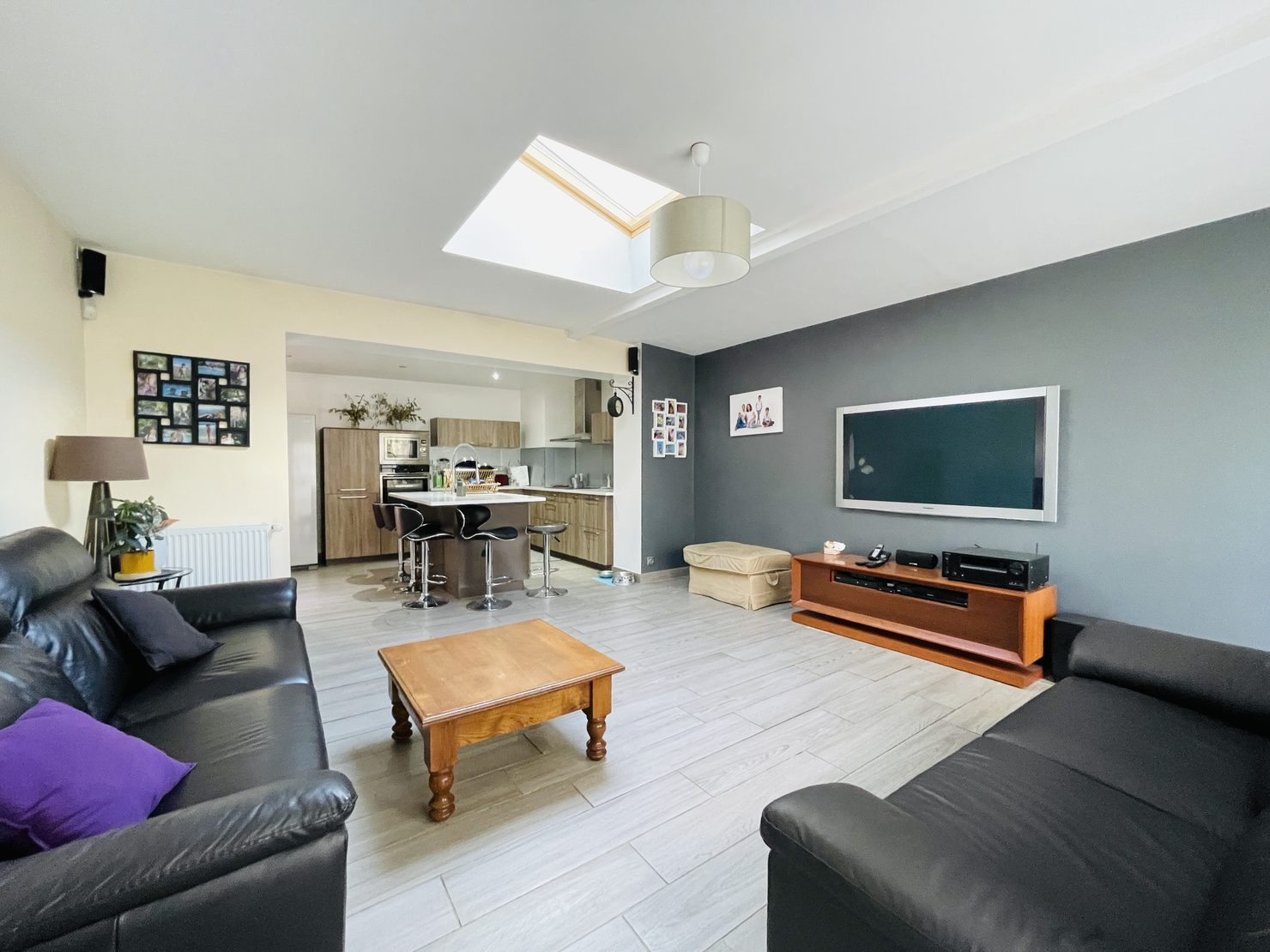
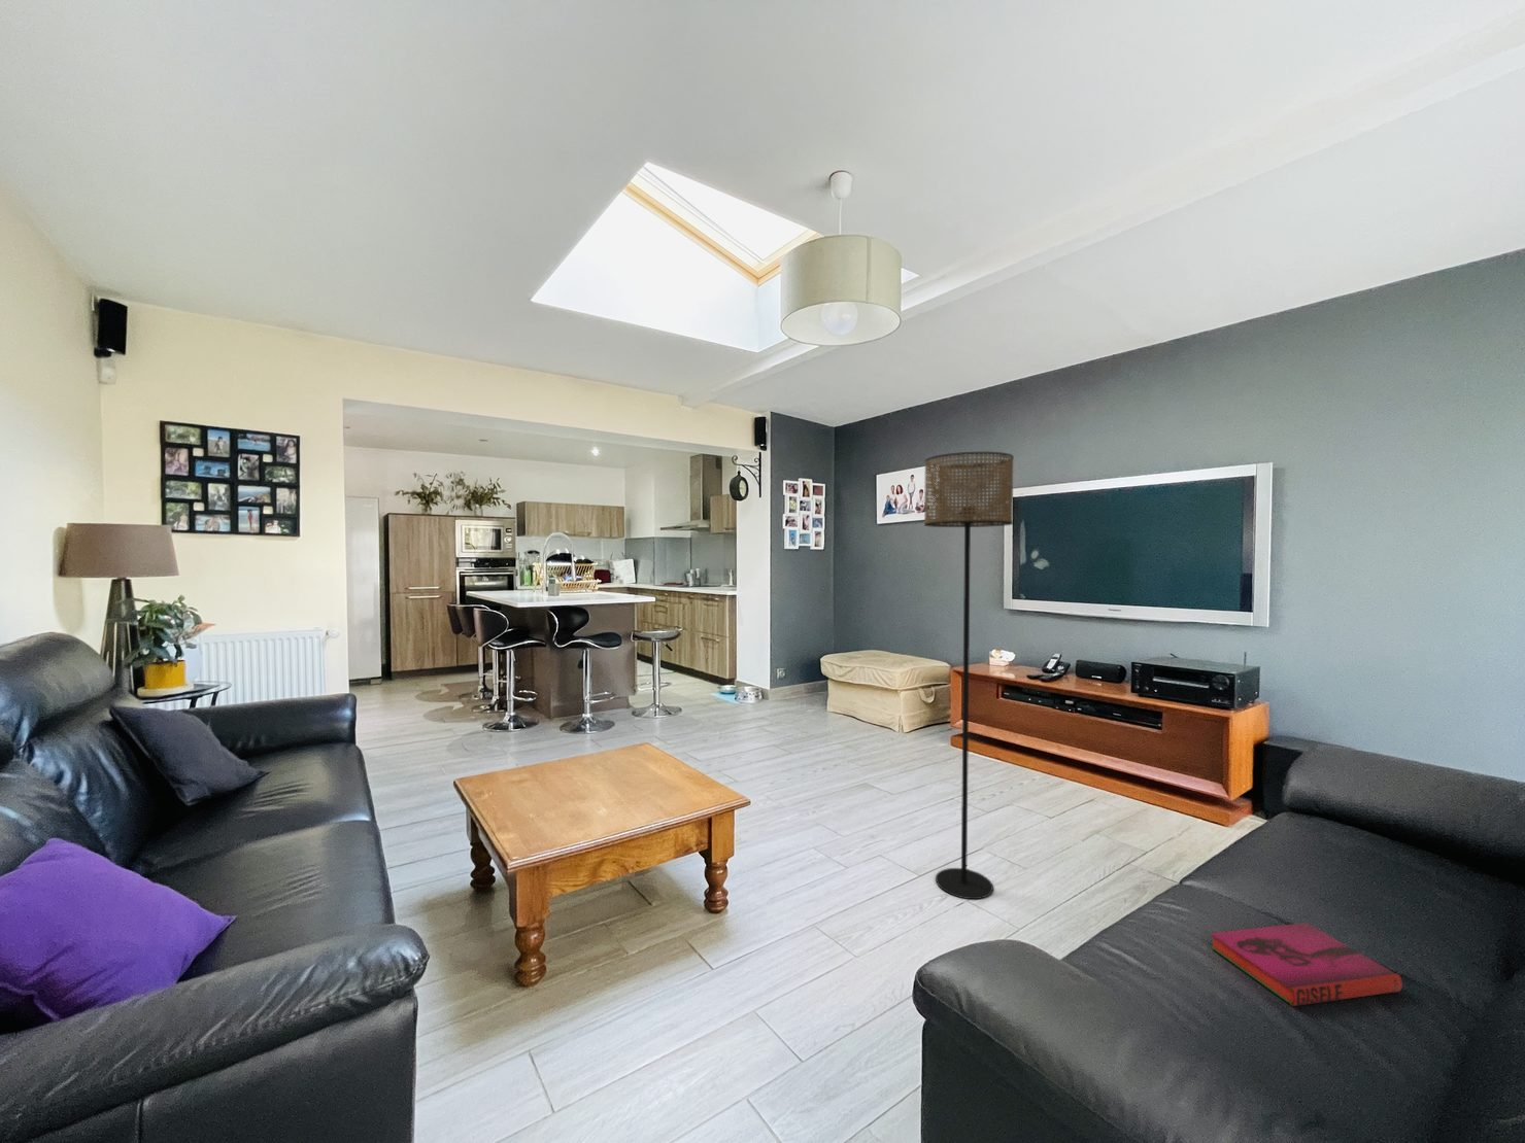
+ floor lamp (965, 672)
+ hardback book (1300, 961)
